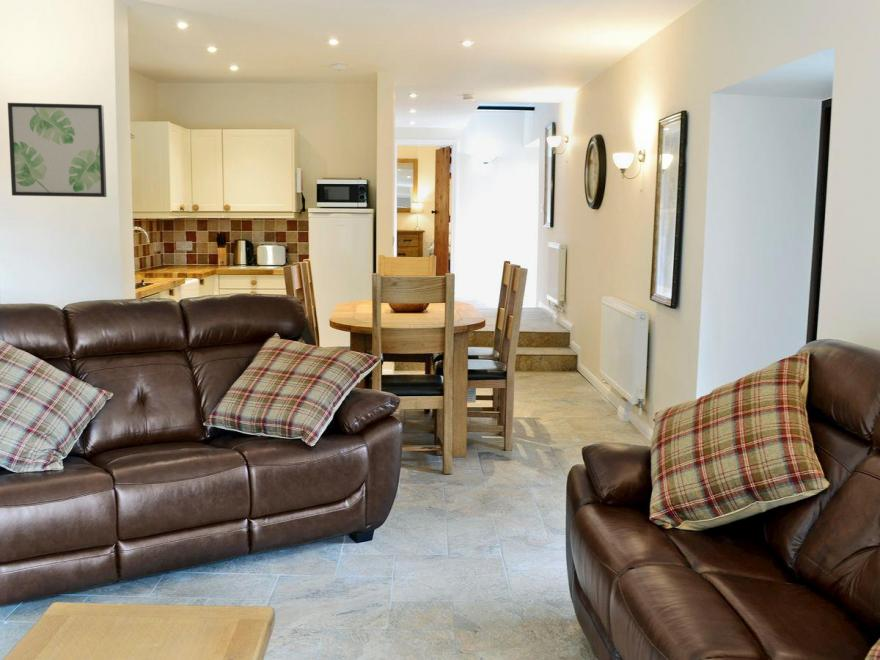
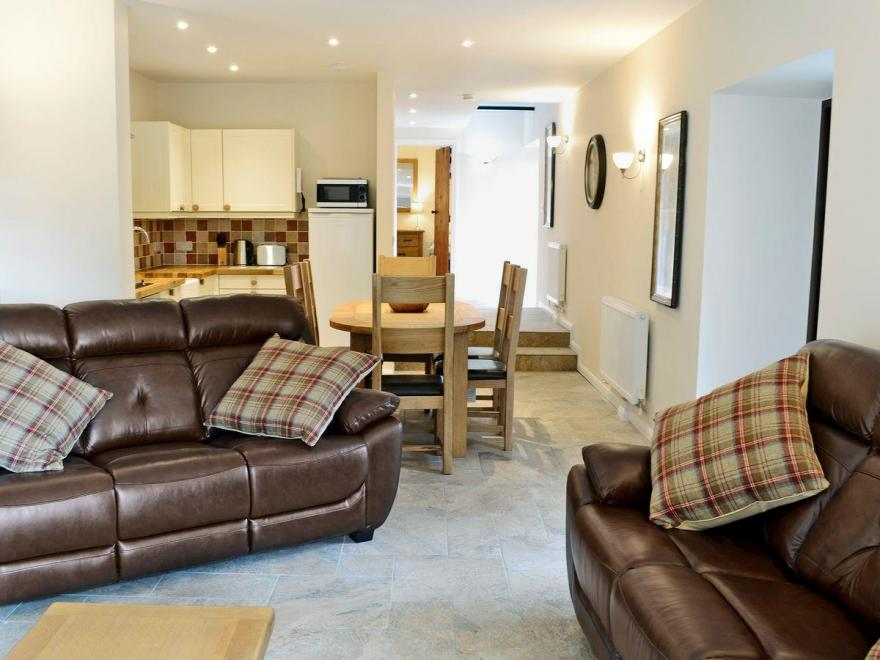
- wall art (57, 150)
